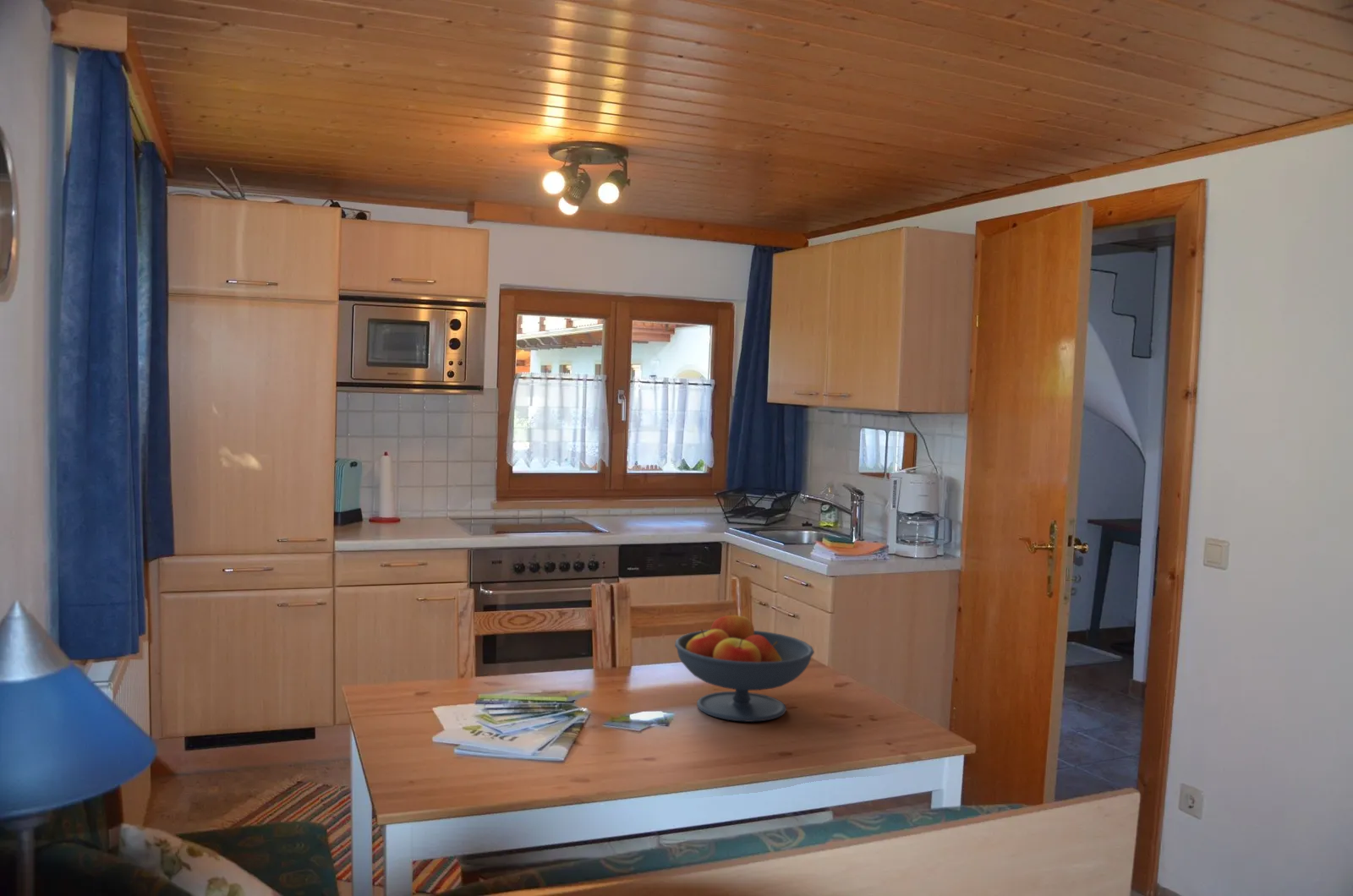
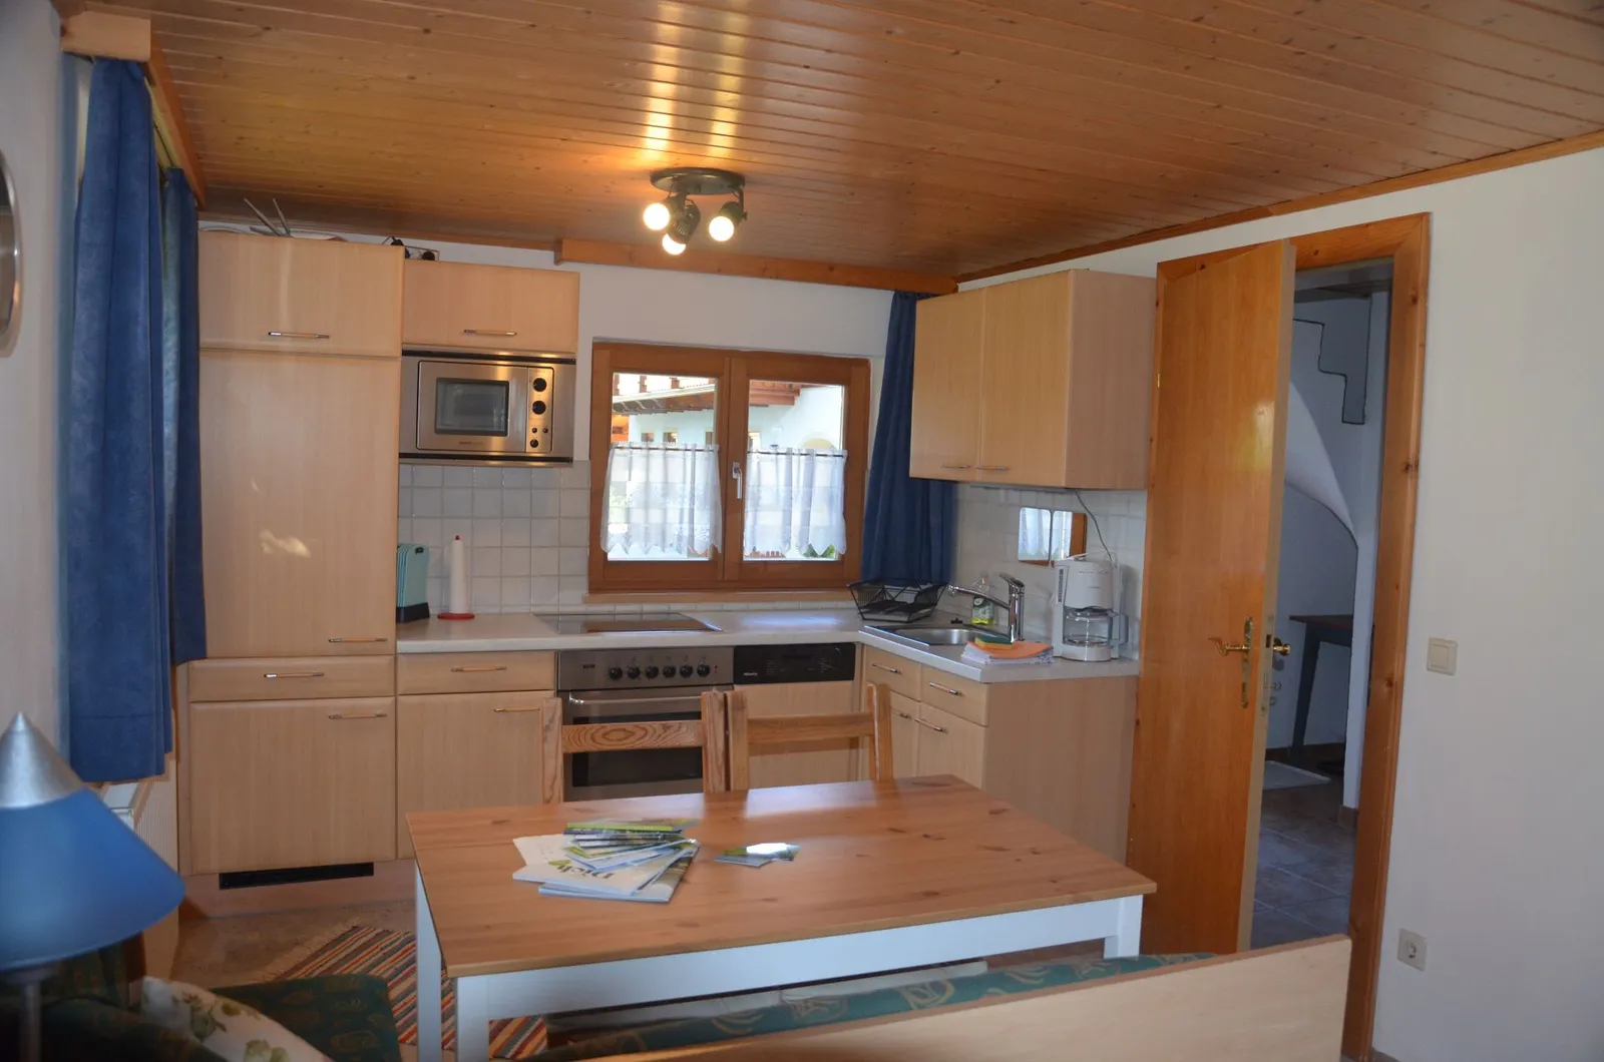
- fruit bowl (742, 665)
